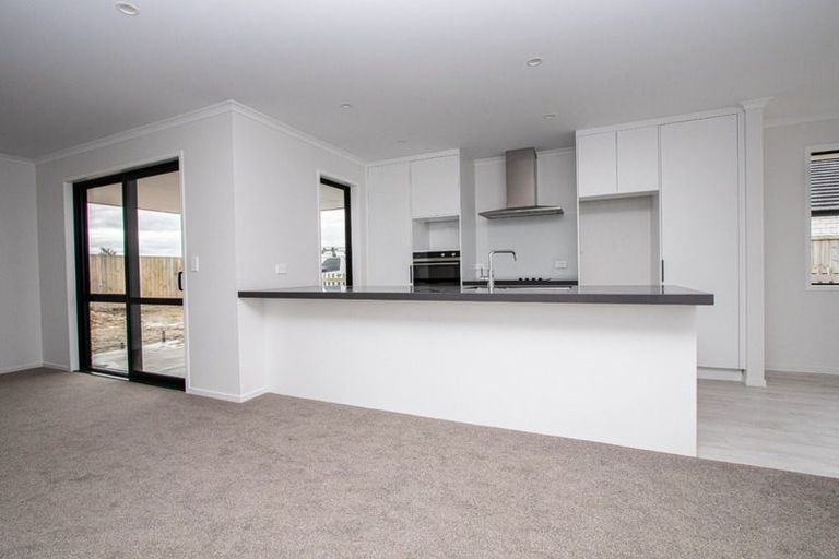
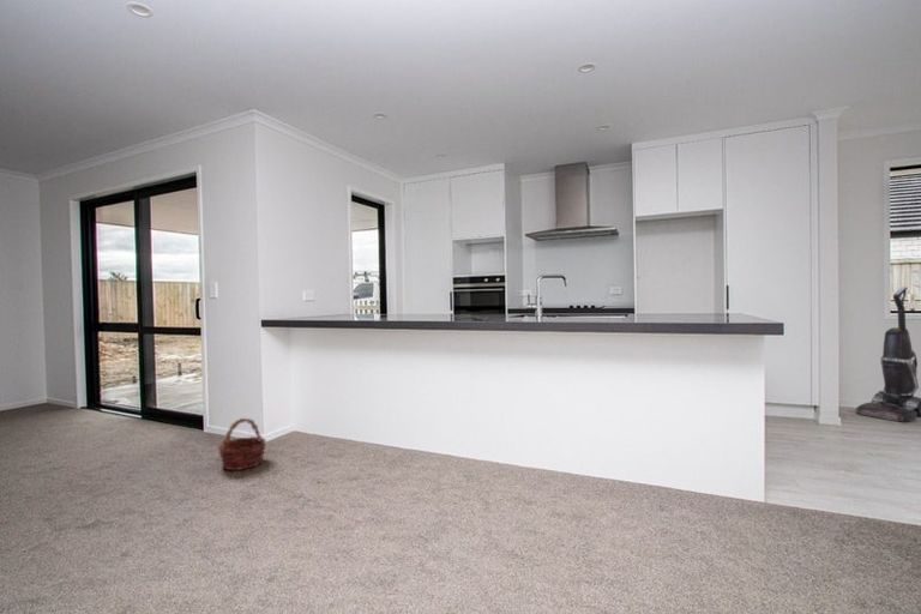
+ basket (242, 440)
+ vacuum cleaner (891, 350)
